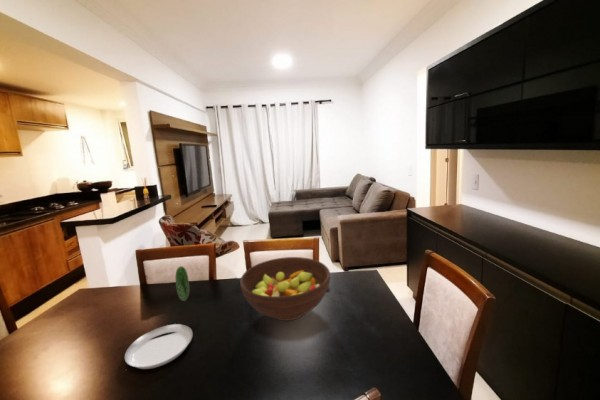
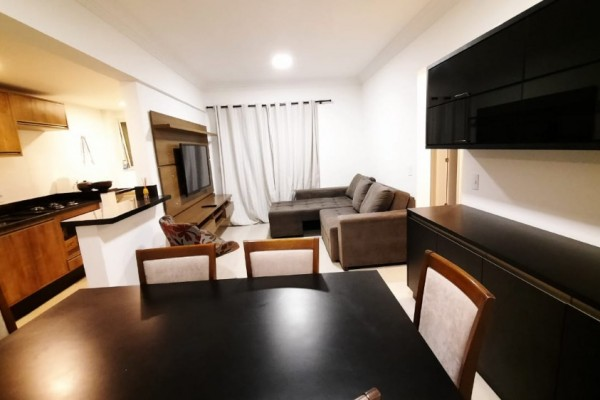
- fruit bowl (286, 292)
- plate (160, 327)
